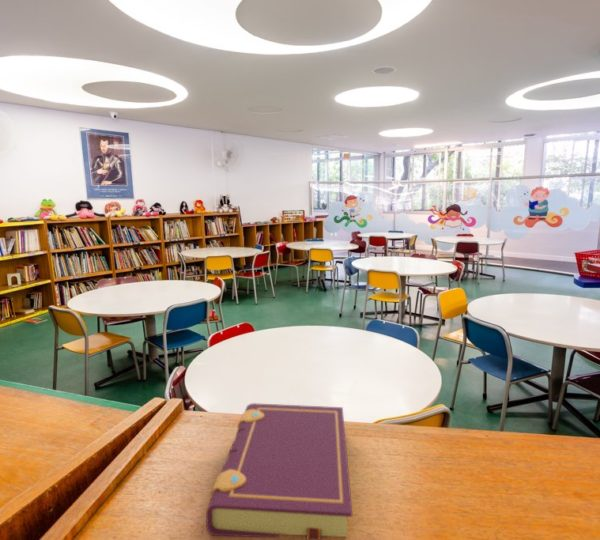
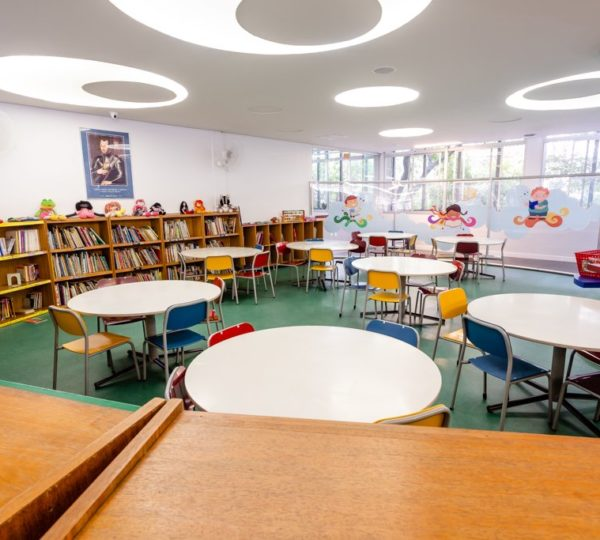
- book (286, 460)
